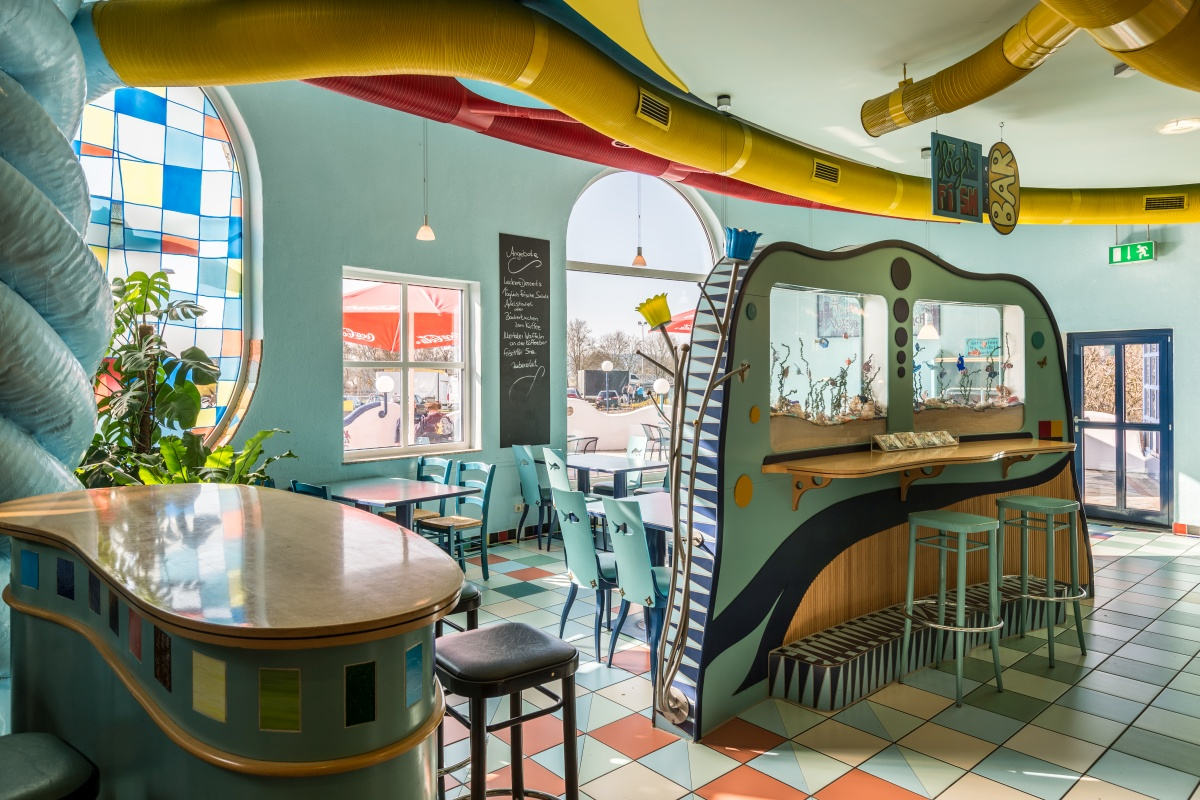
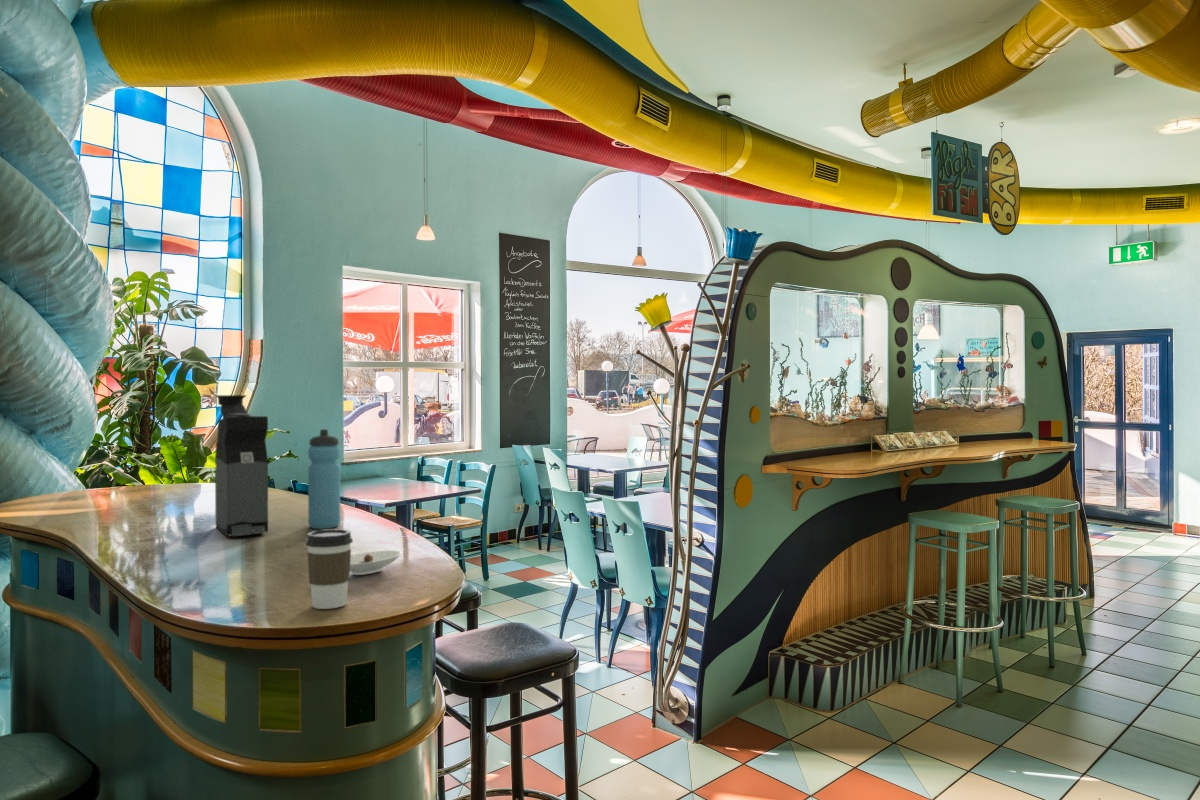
+ saucer (367, 562)
+ coffee maker (240, 462)
+ coffee cup (329, 568)
+ water bottle (324, 478)
